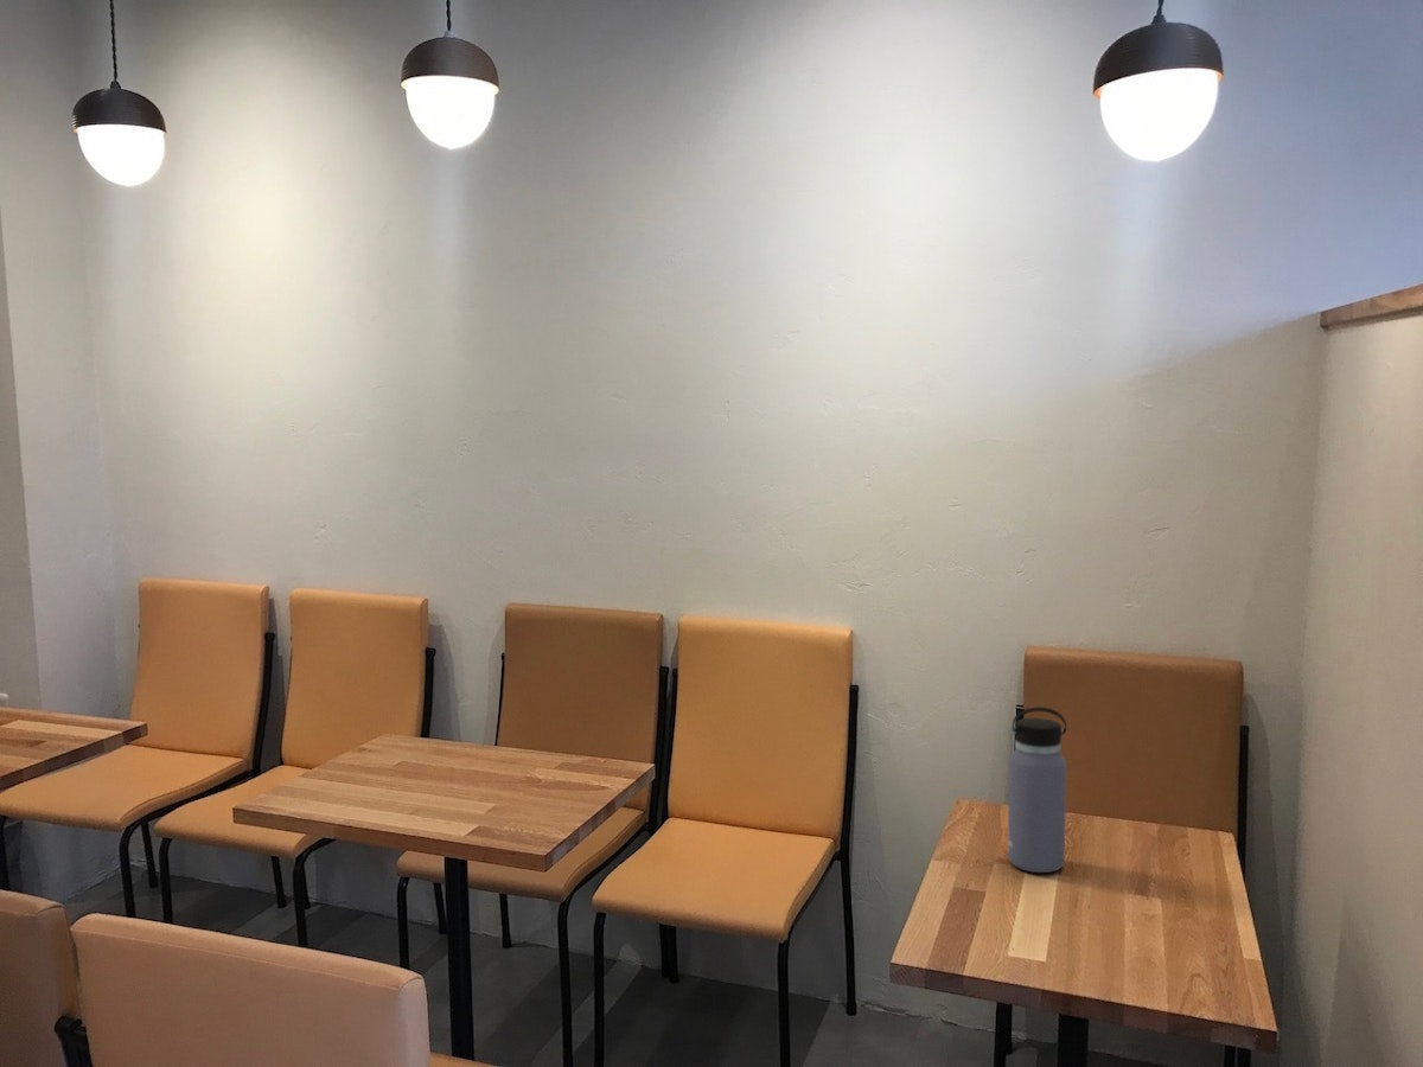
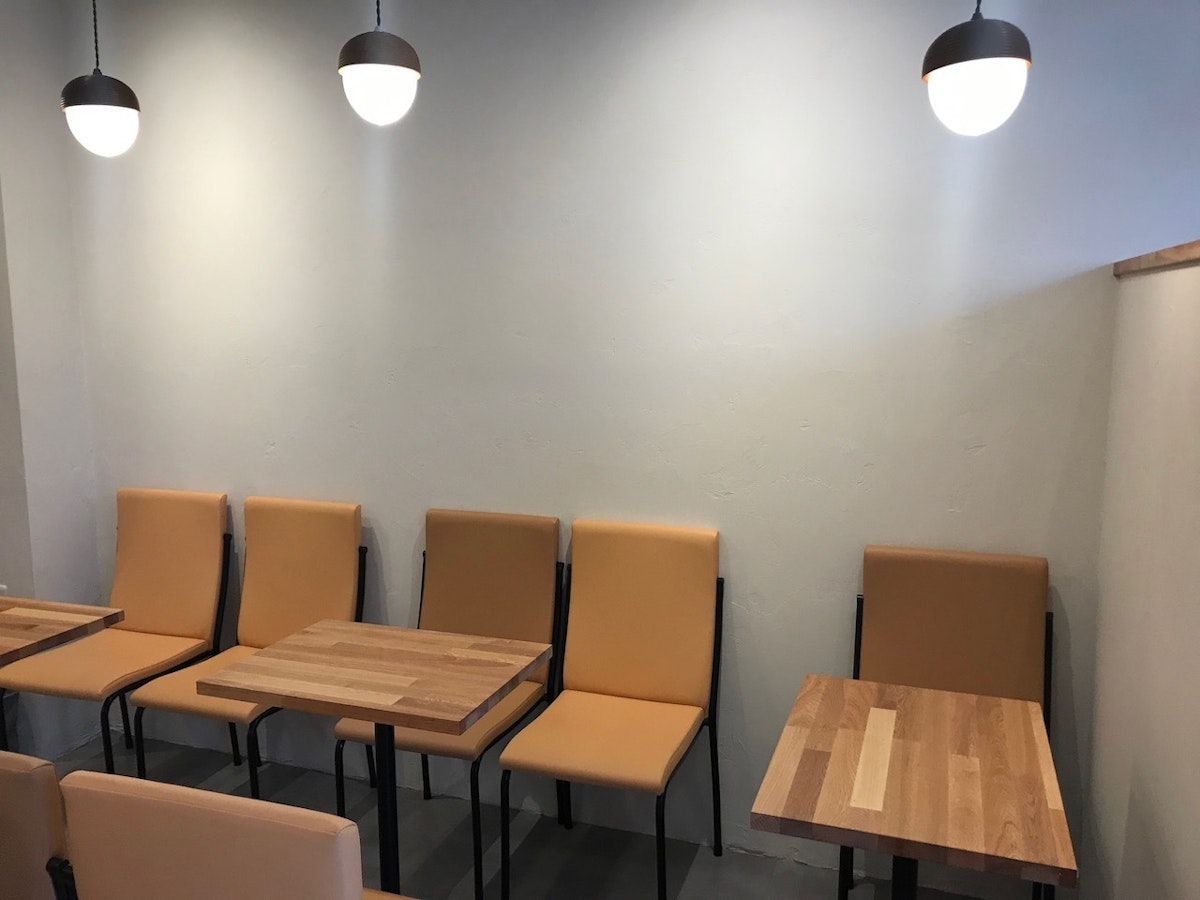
- water bottle (1036, 784)
